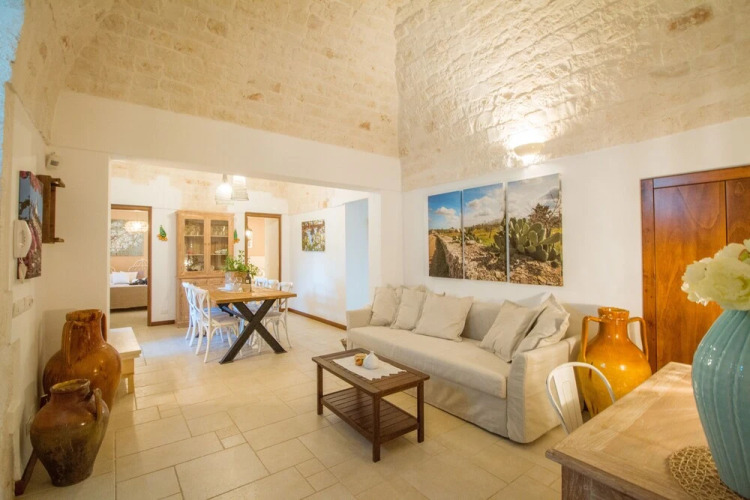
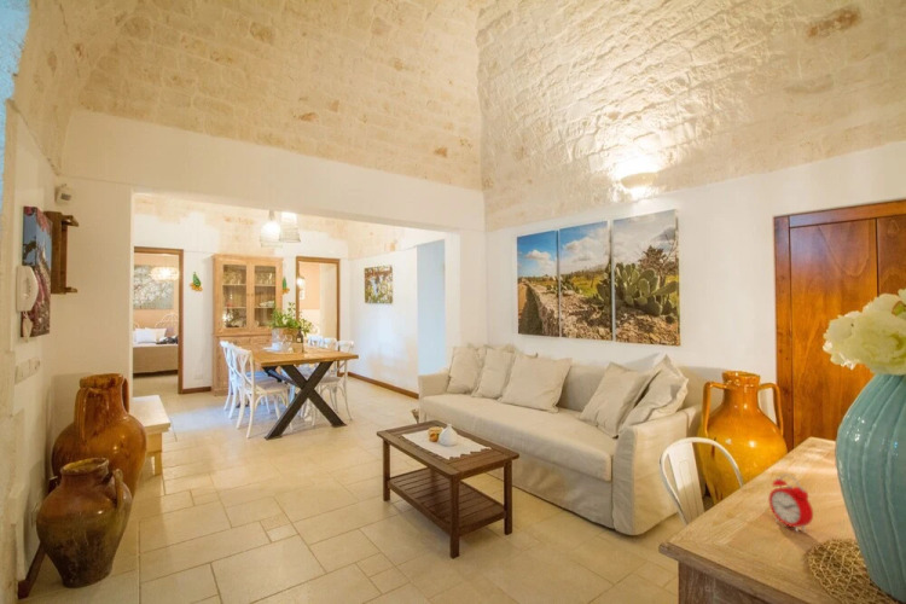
+ alarm clock (790, 500)
